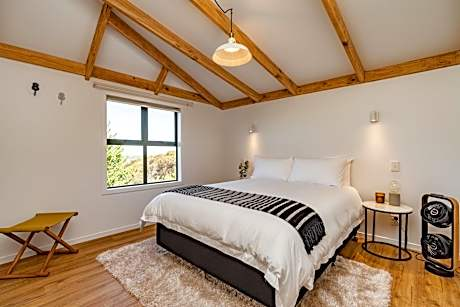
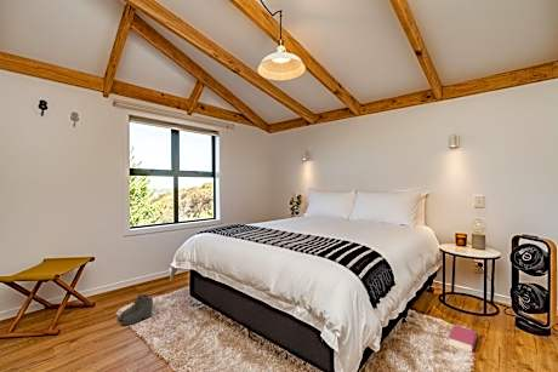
+ book (462, 337)
+ boots (136, 307)
